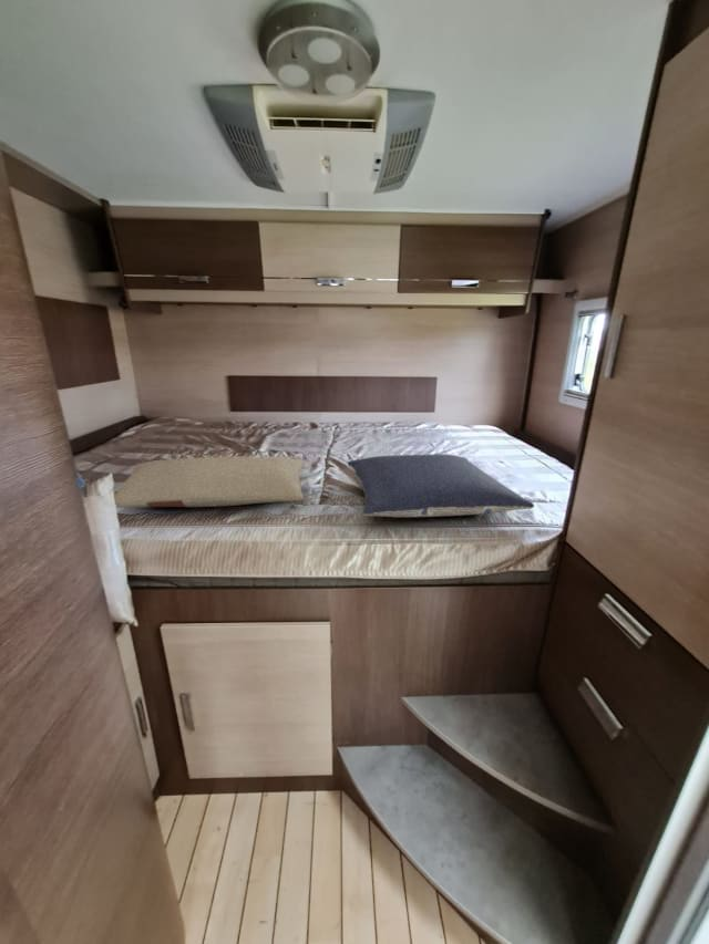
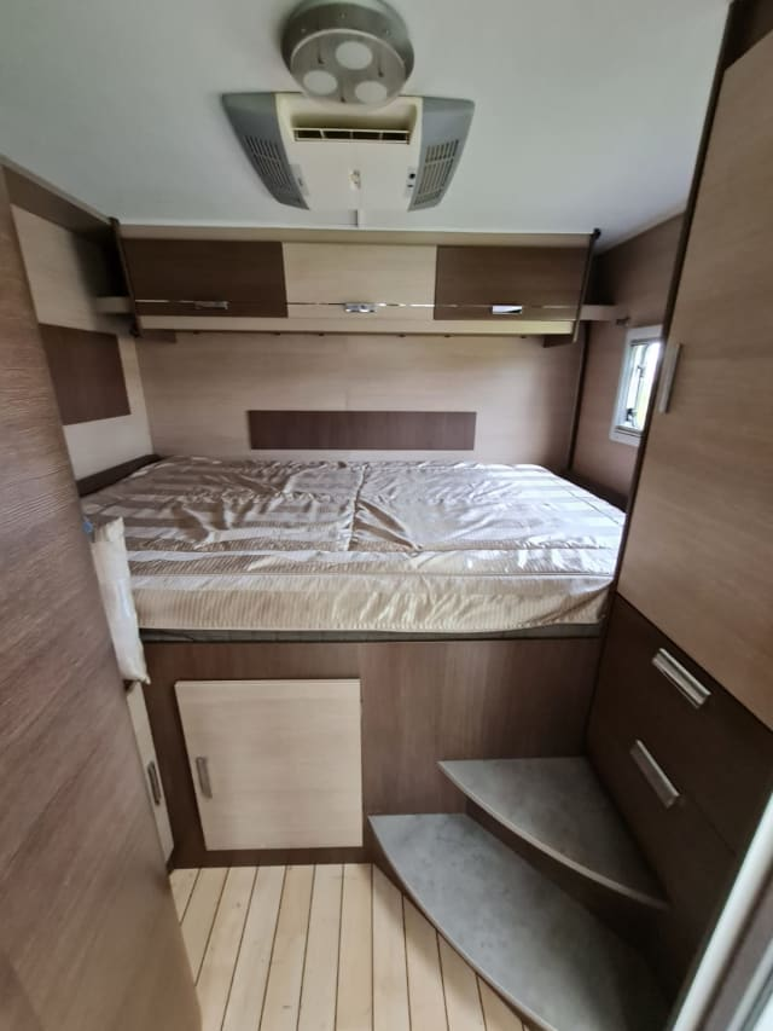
- pillow (214, 481)
- pillow (425, 481)
